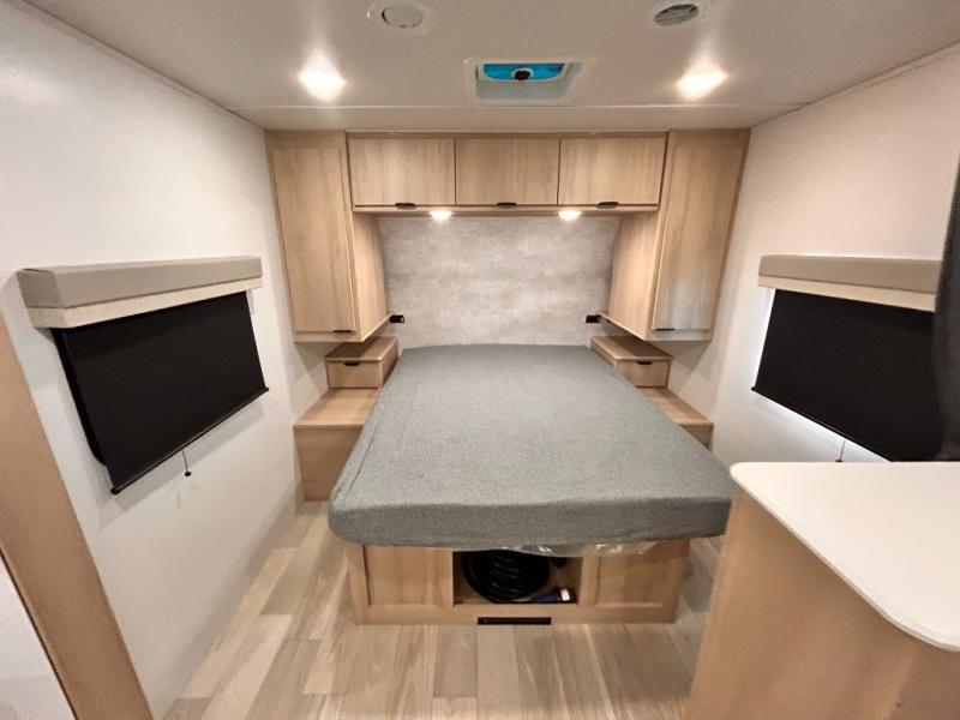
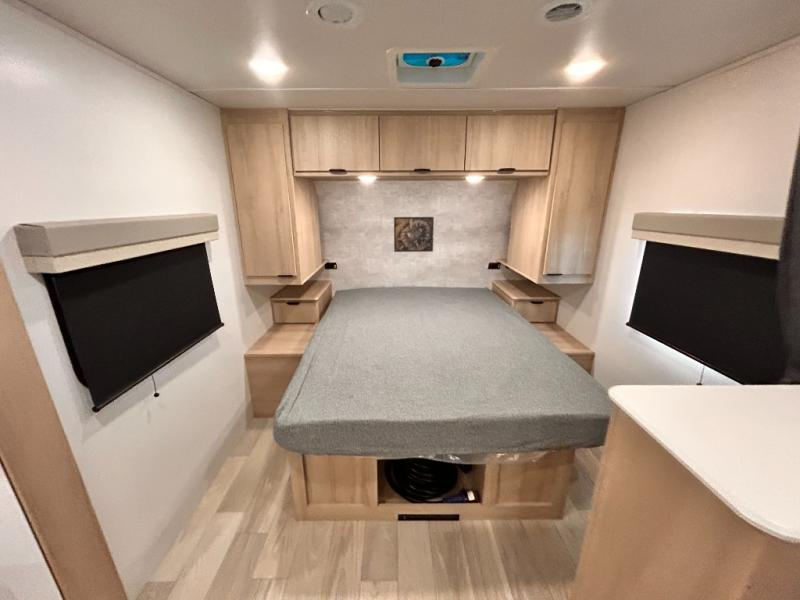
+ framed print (413, 234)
